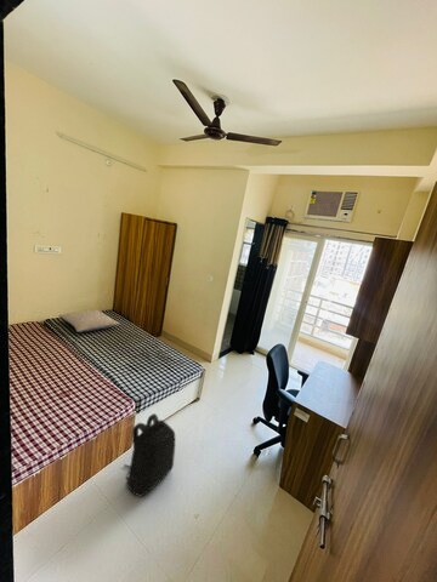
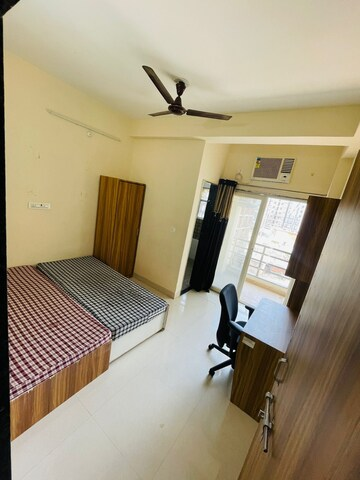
- backpack (149, 446)
- pillow (89, 319)
